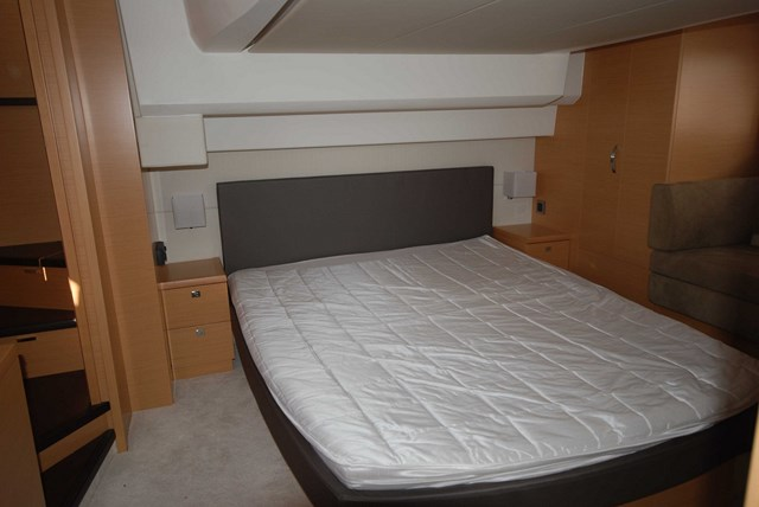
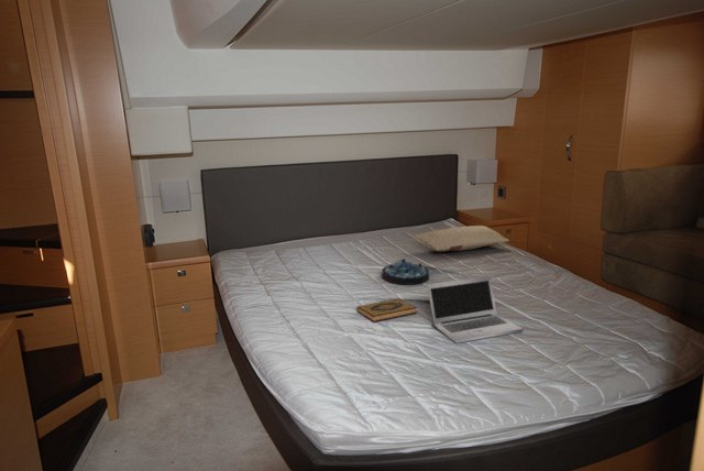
+ pillow (461, 238)
+ hardback book (386, 309)
+ laptop (473, 307)
+ serving tray (405, 270)
